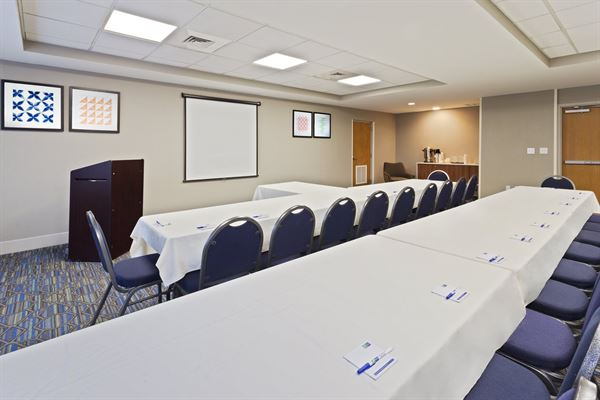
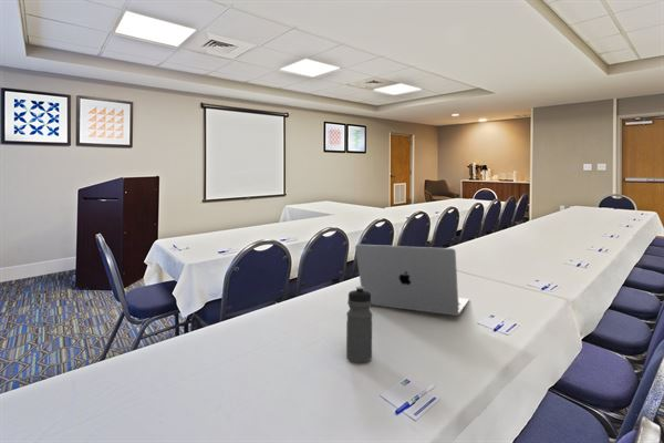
+ laptop (414, 275)
+ water bottle (359, 322)
